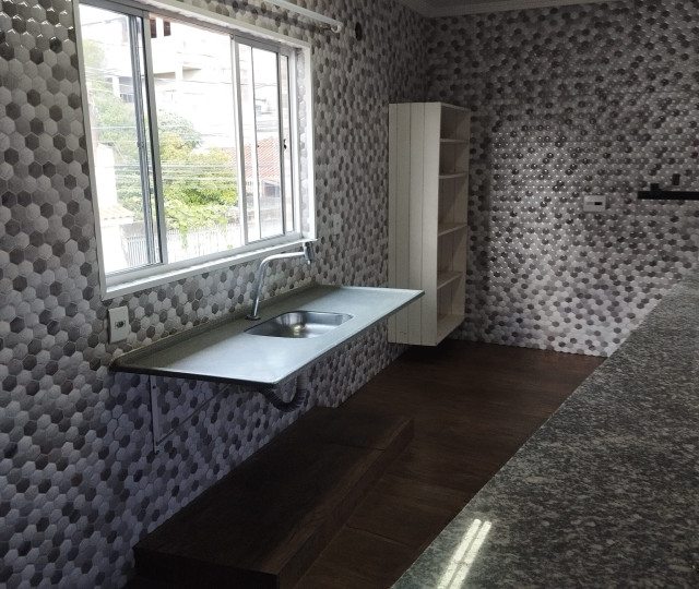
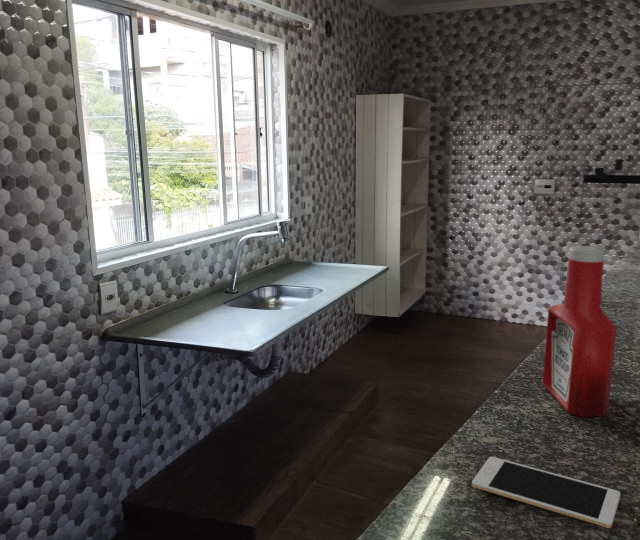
+ soap bottle (580, 325)
+ cell phone (544, 489)
